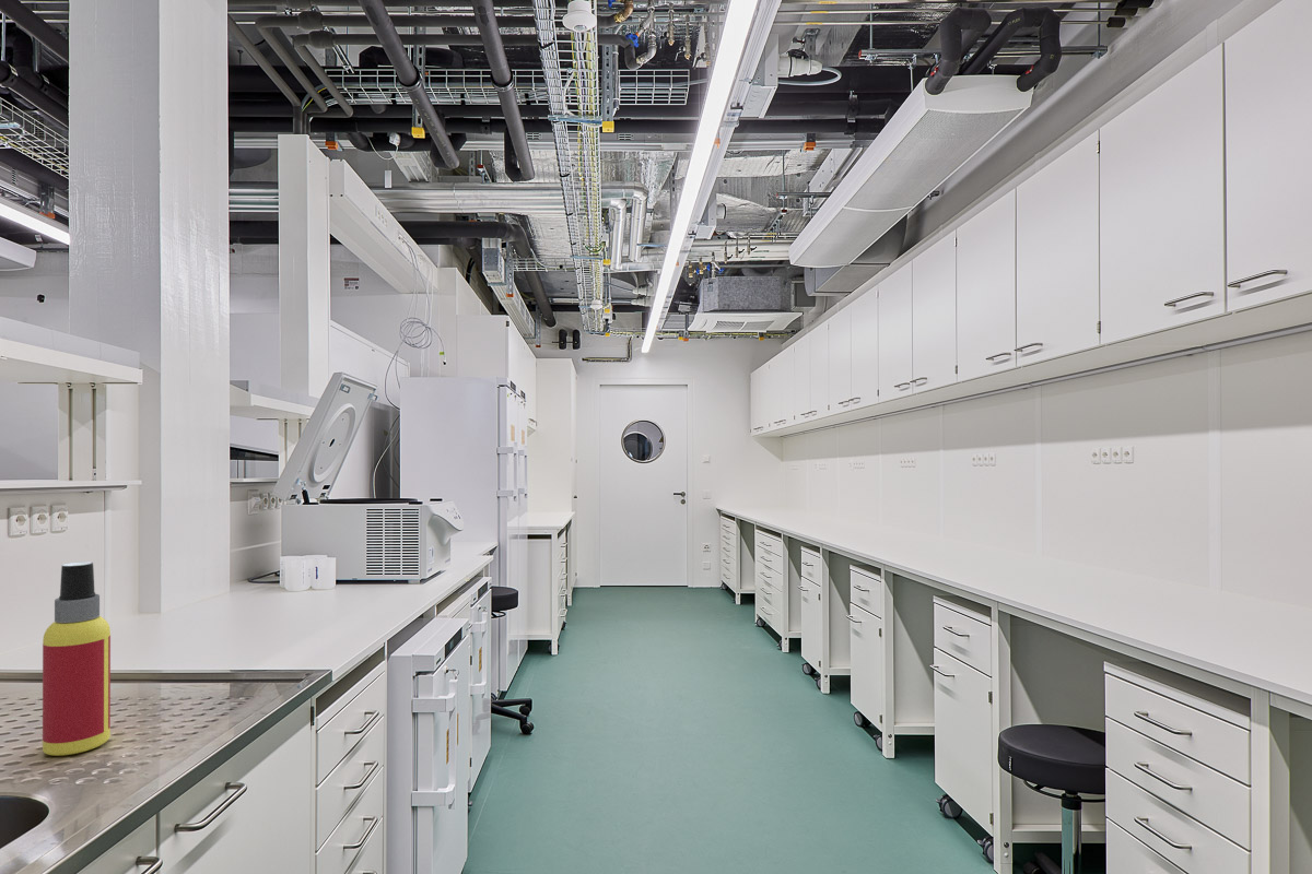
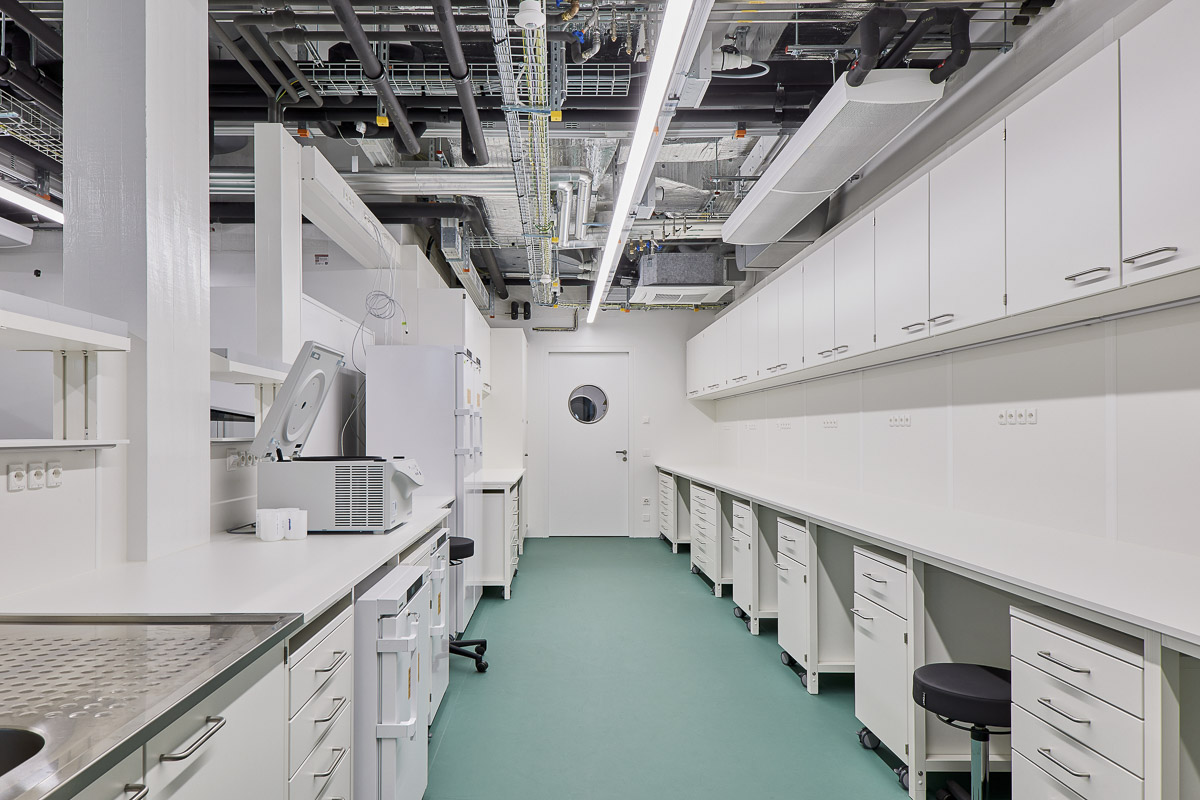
- spray bottle (77, 654)
